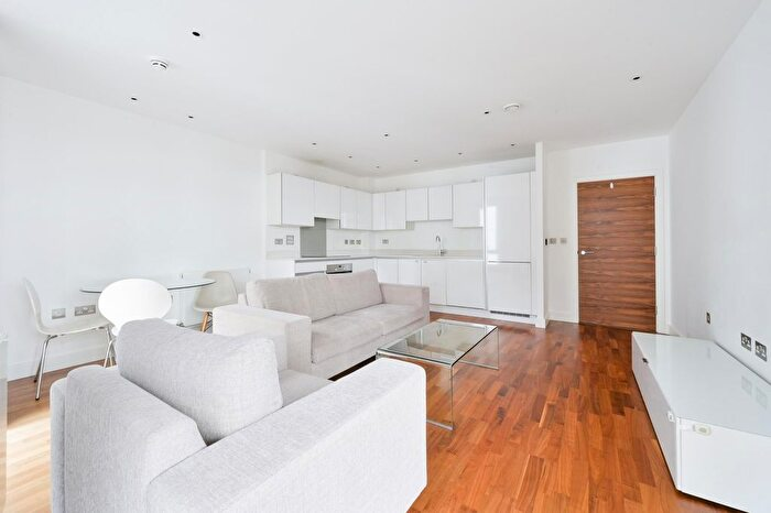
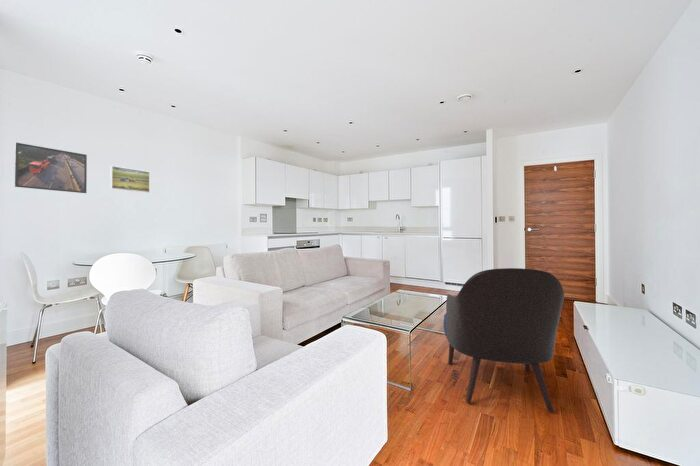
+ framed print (53, 169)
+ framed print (131, 179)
+ armchair (498, 326)
